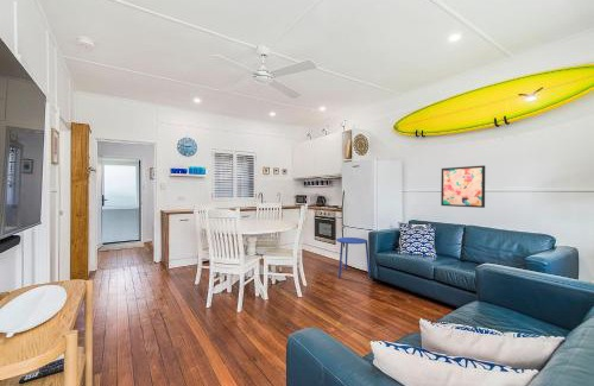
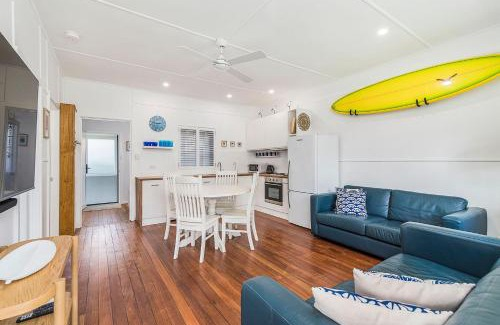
- side table (346, 257)
- wall art (461, 186)
